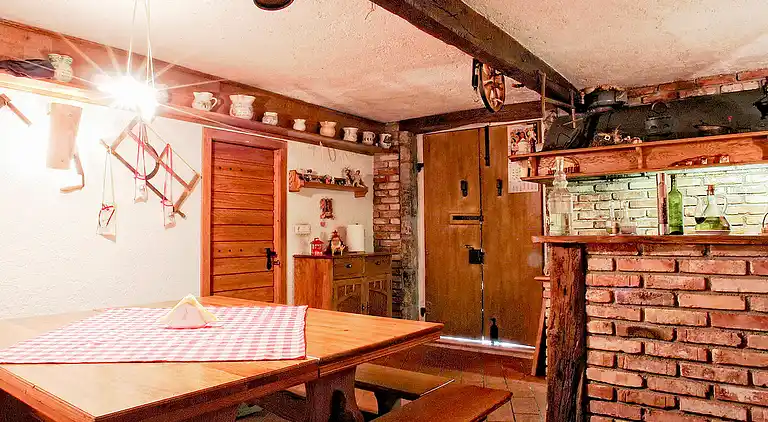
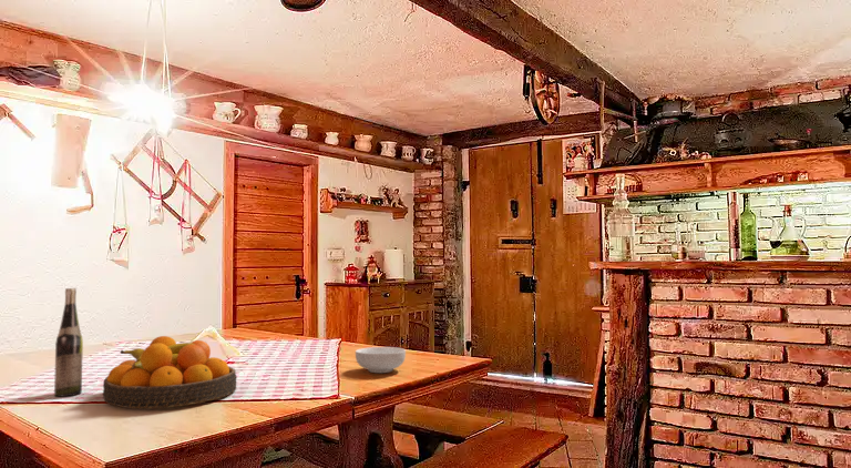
+ fruit bowl (172, 366)
+ cereal bowl (380, 359)
+ wine bottle (69, 340)
